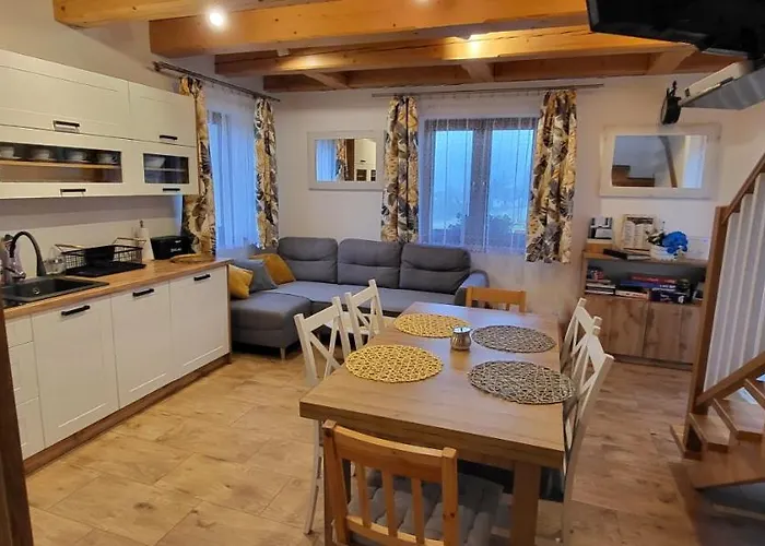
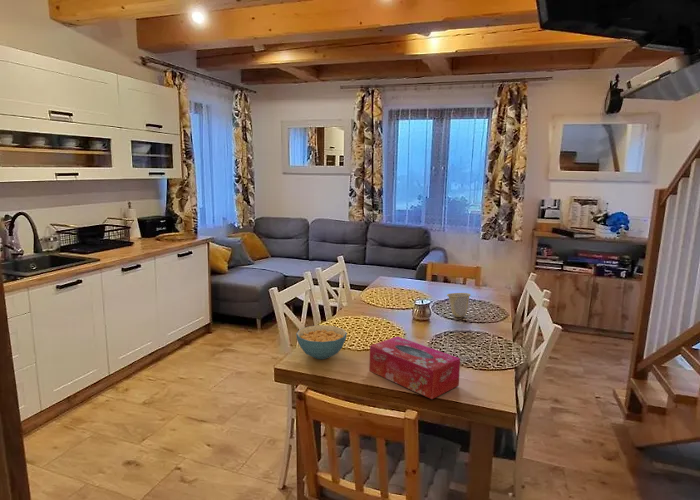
+ tissue box (413, 364)
+ cereal bowl (321, 344)
+ cup (458, 304)
